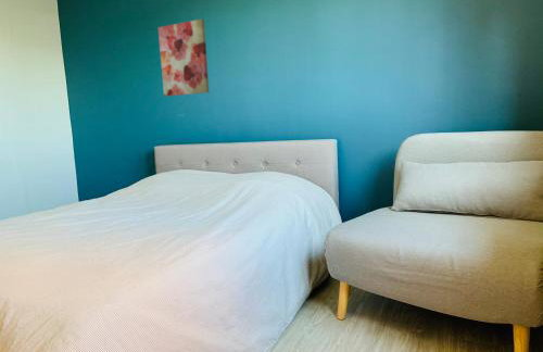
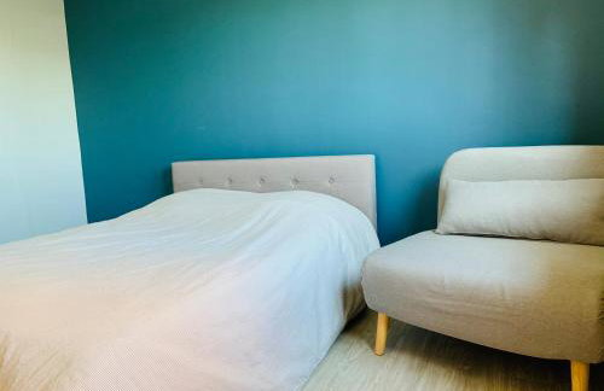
- wall art (182, 59)
